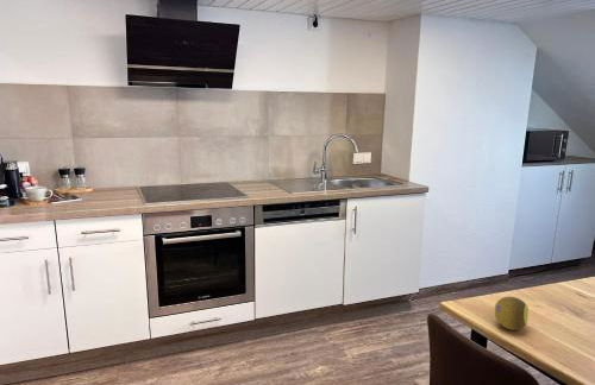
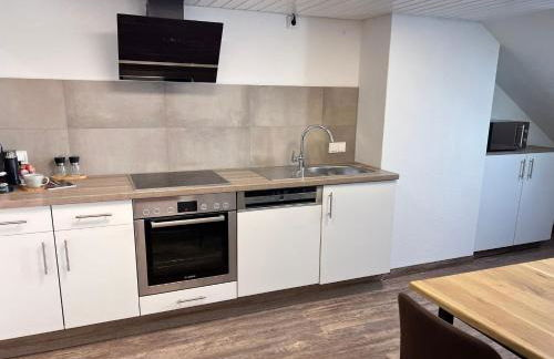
- fruit (511, 313)
